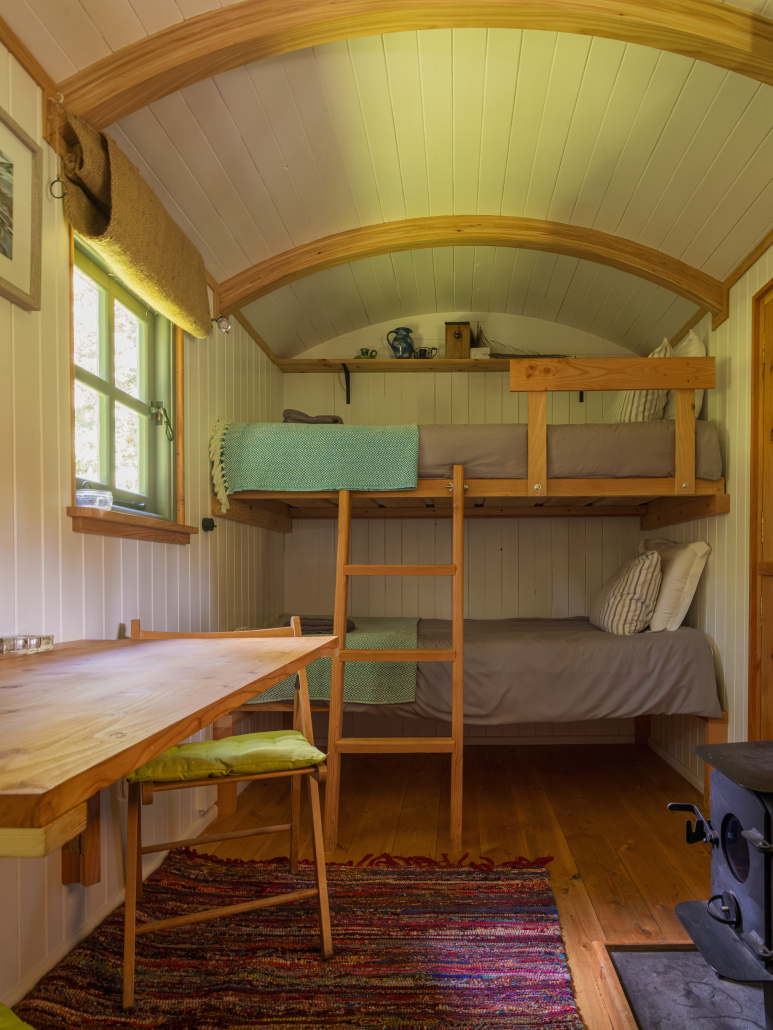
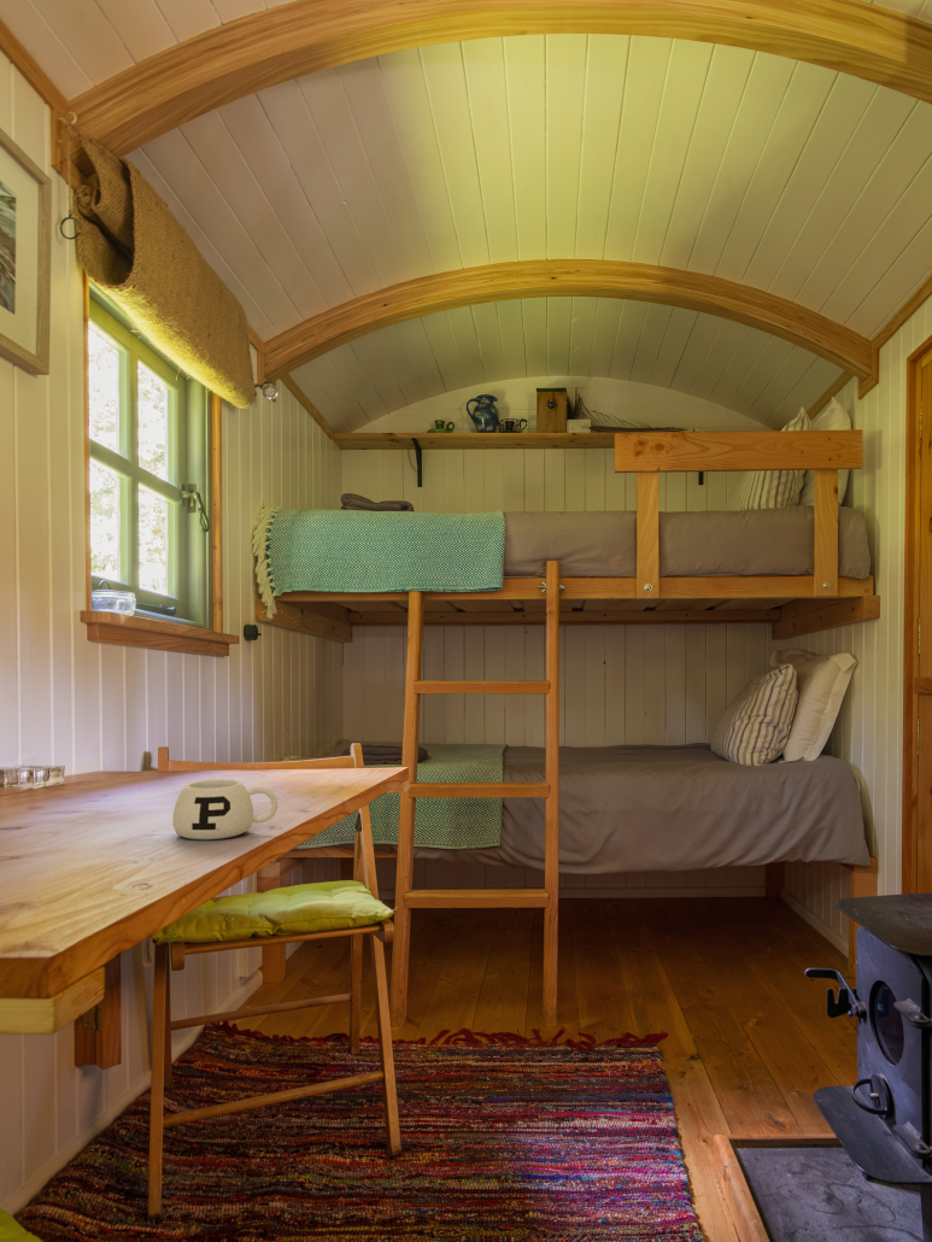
+ mug (225, 807)
